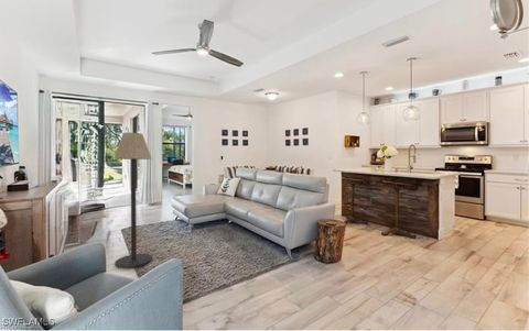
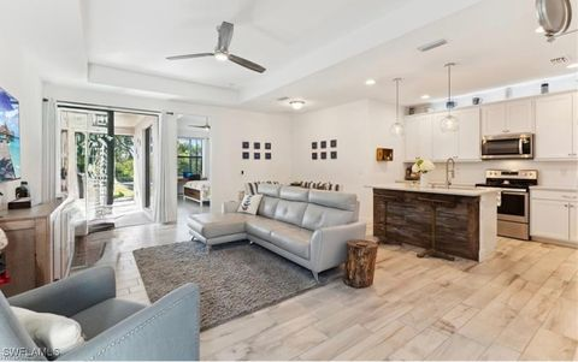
- floor lamp (133, 197)
